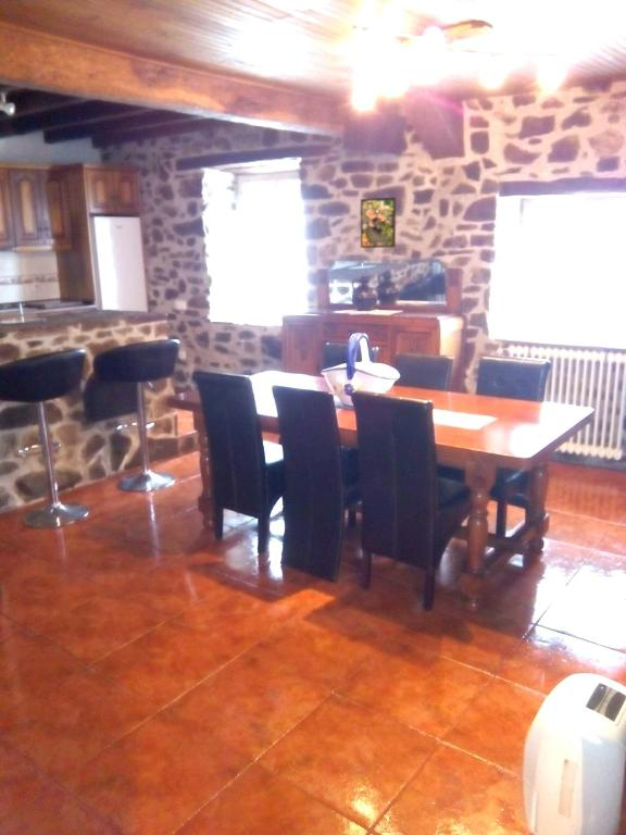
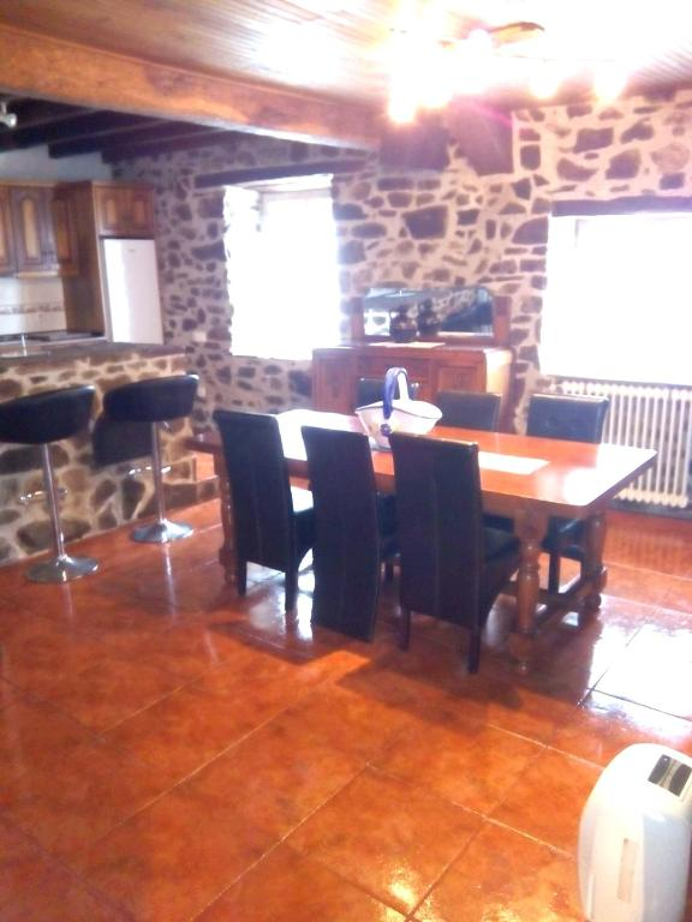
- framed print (377, 223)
